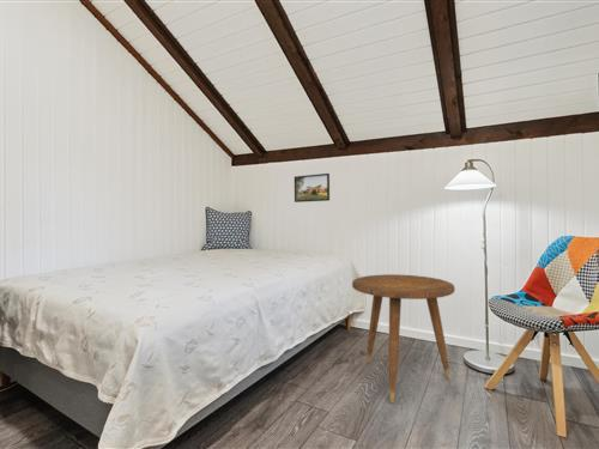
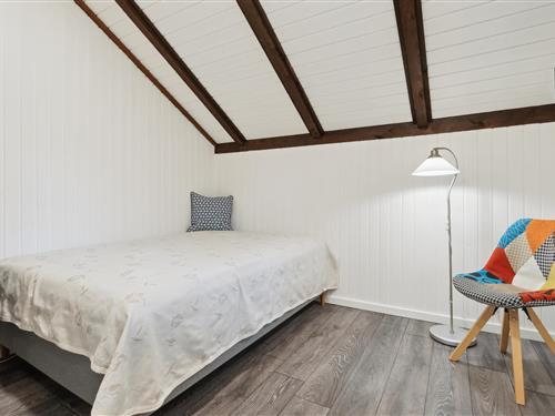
- side table (398, 330)
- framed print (310, 188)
